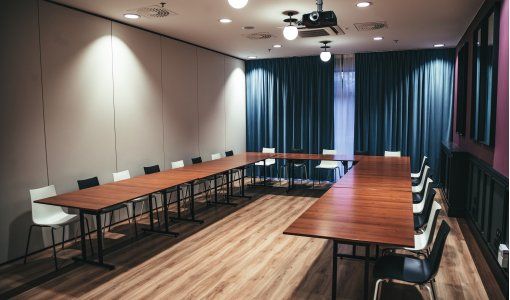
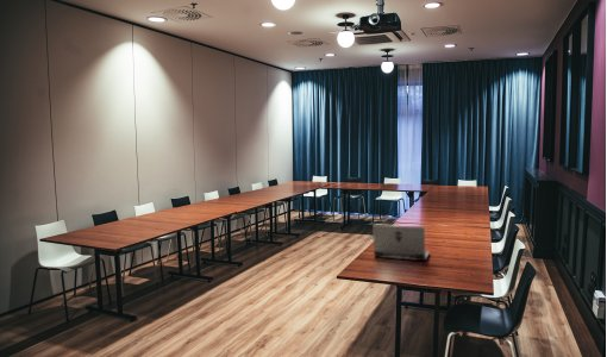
+ laptop (401, 239)
